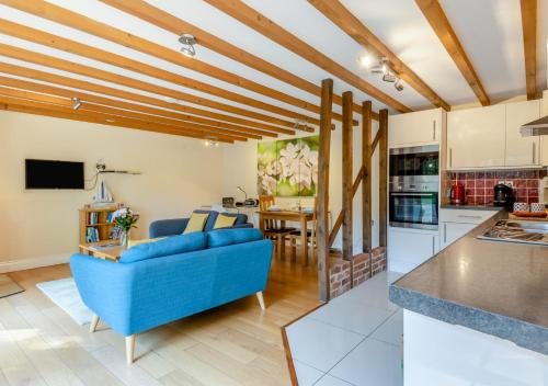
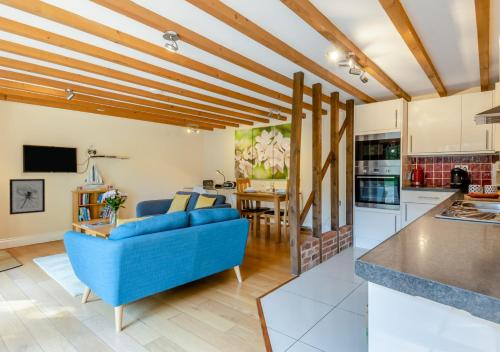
+ wall art (27, 196)
